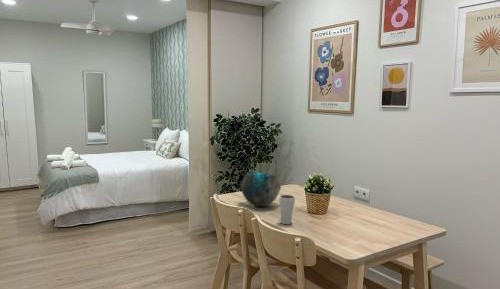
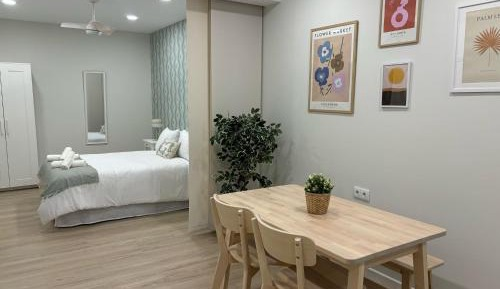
- drinking glass (286, 209)
- decorative bowl (260, 187)
